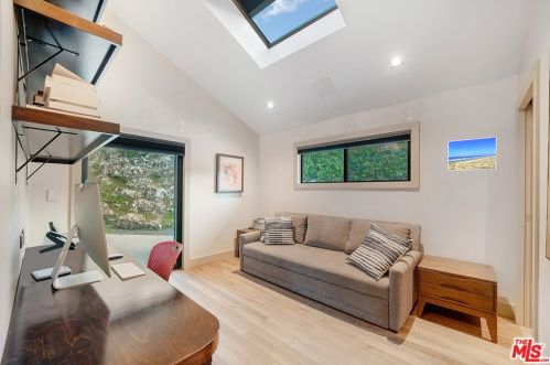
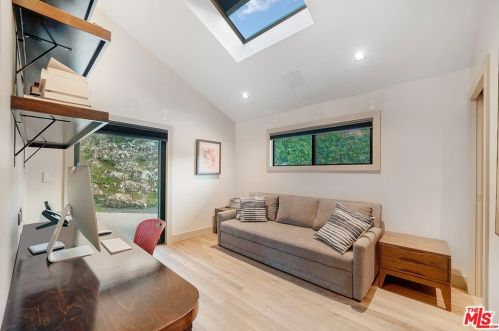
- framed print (471, 154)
